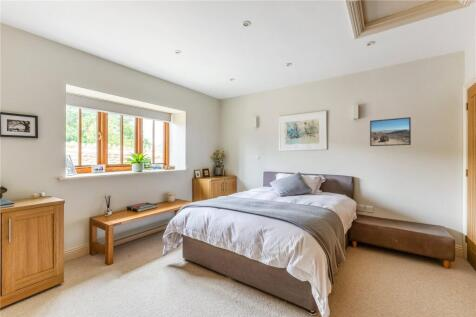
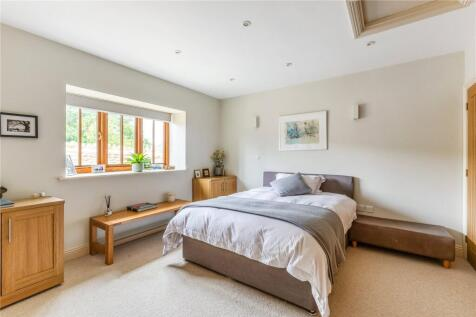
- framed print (389, 132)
